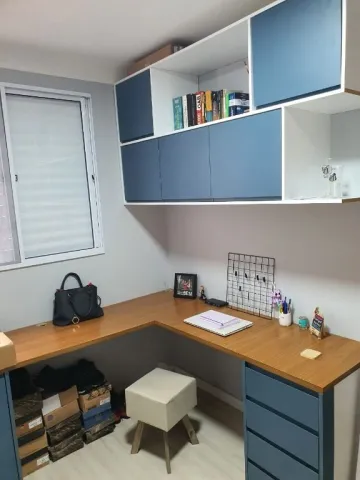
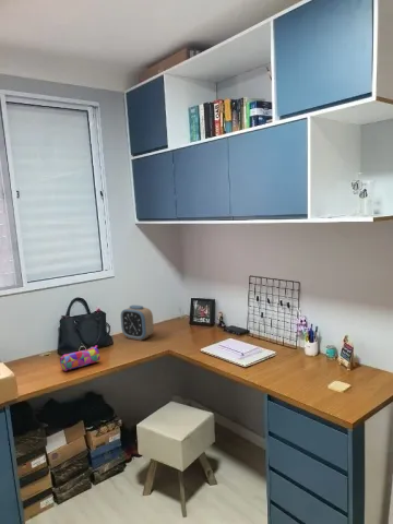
+ alarm clock (136, 322)
+ pencil case (80, 358)
